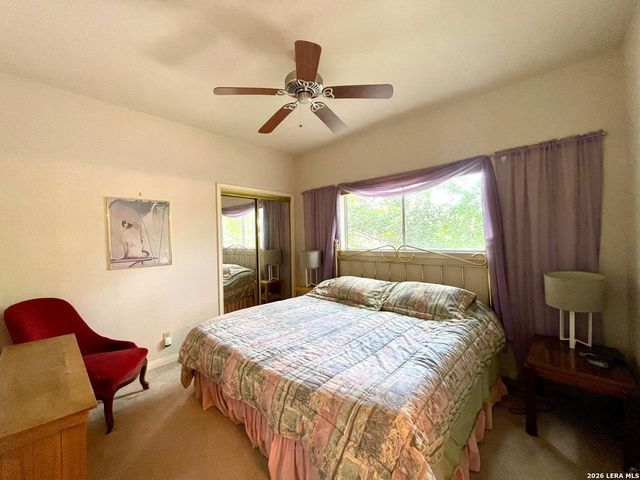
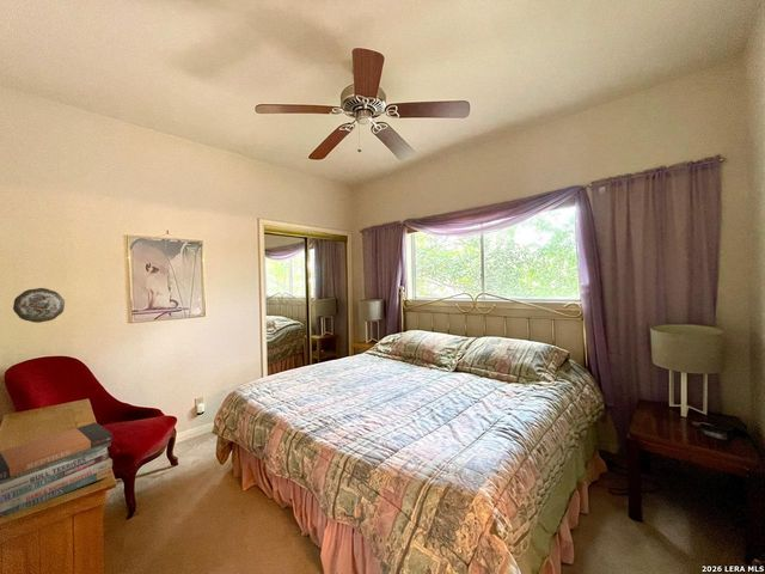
+ decorative plate (39, 305)
+ book stack (49, 466)
